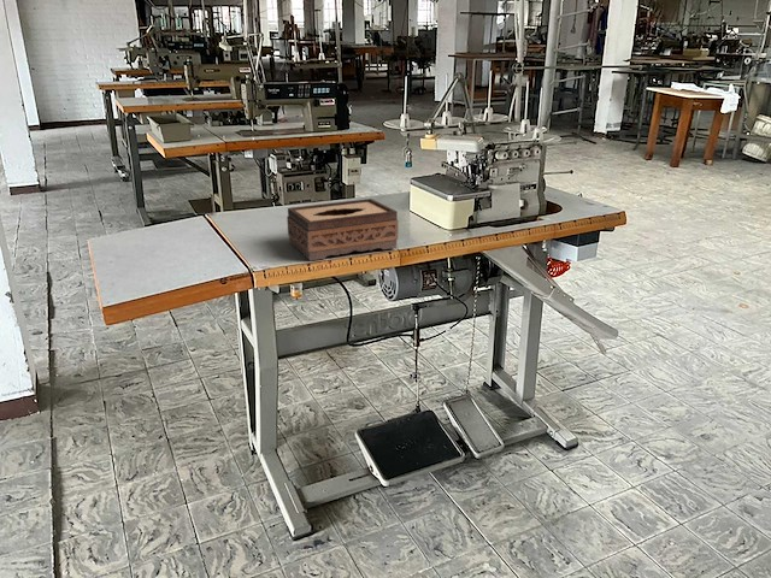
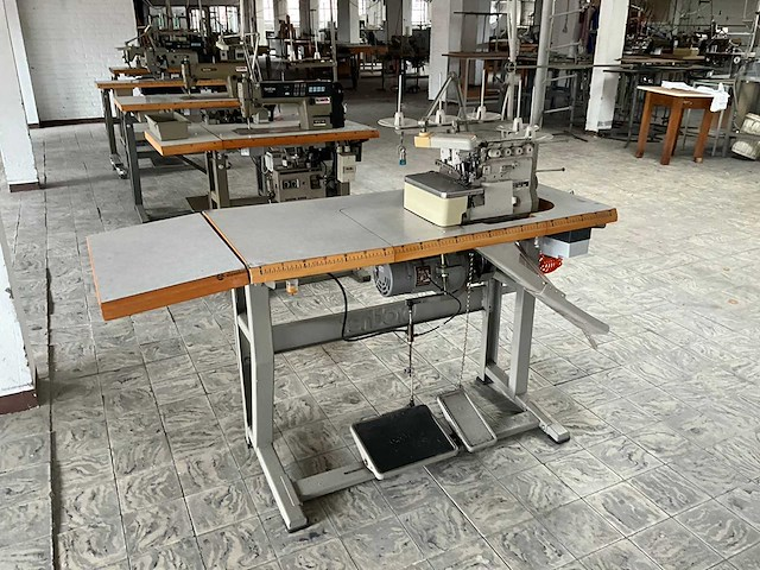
- tissue box (342, 228)
